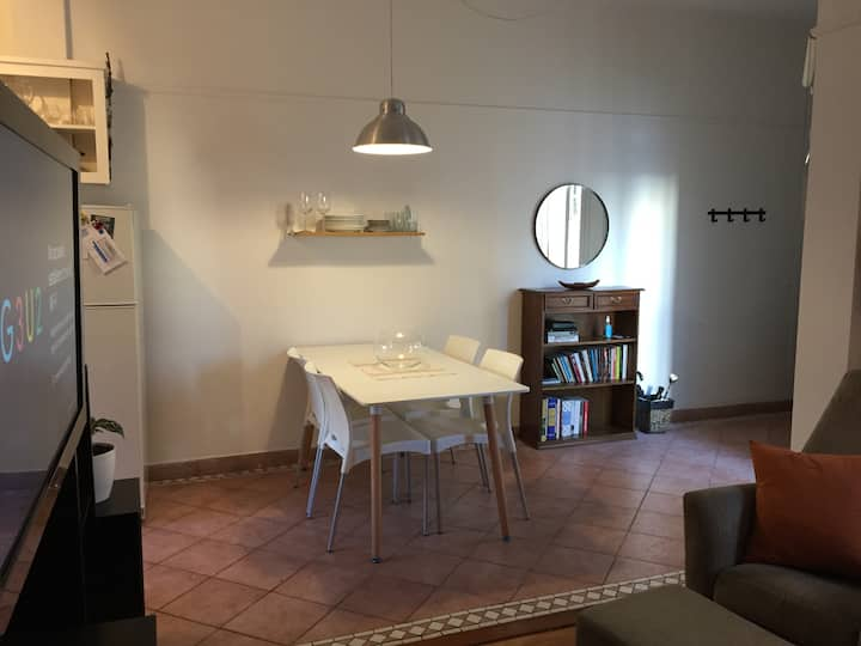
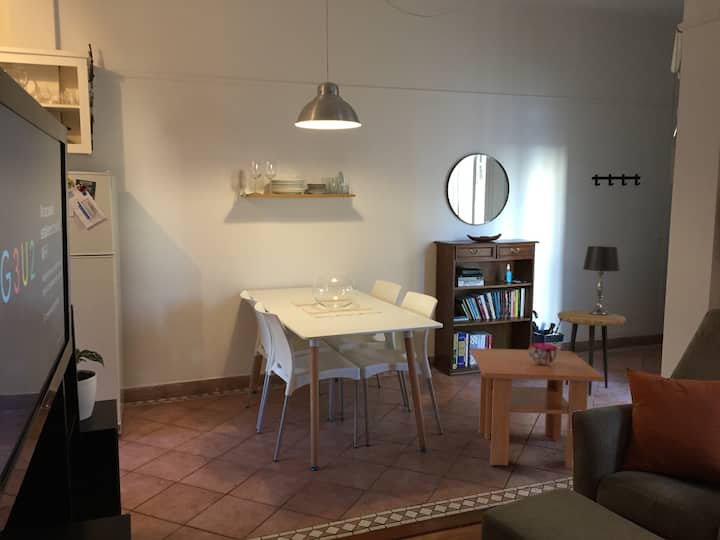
+ side table (589, 352)
+ table lamp (600, 280)
+ coffee table (529, 405)
+ decorative bowl (542, 354)
